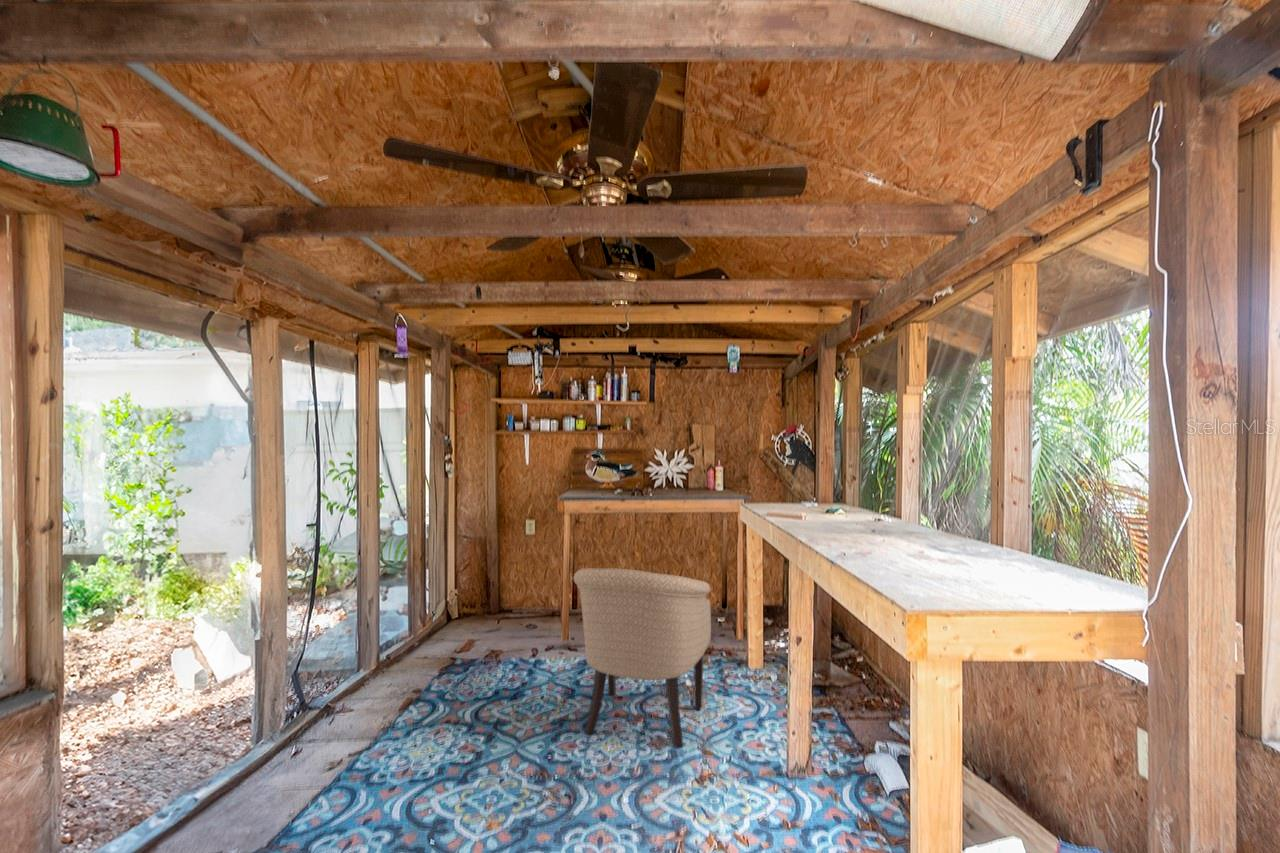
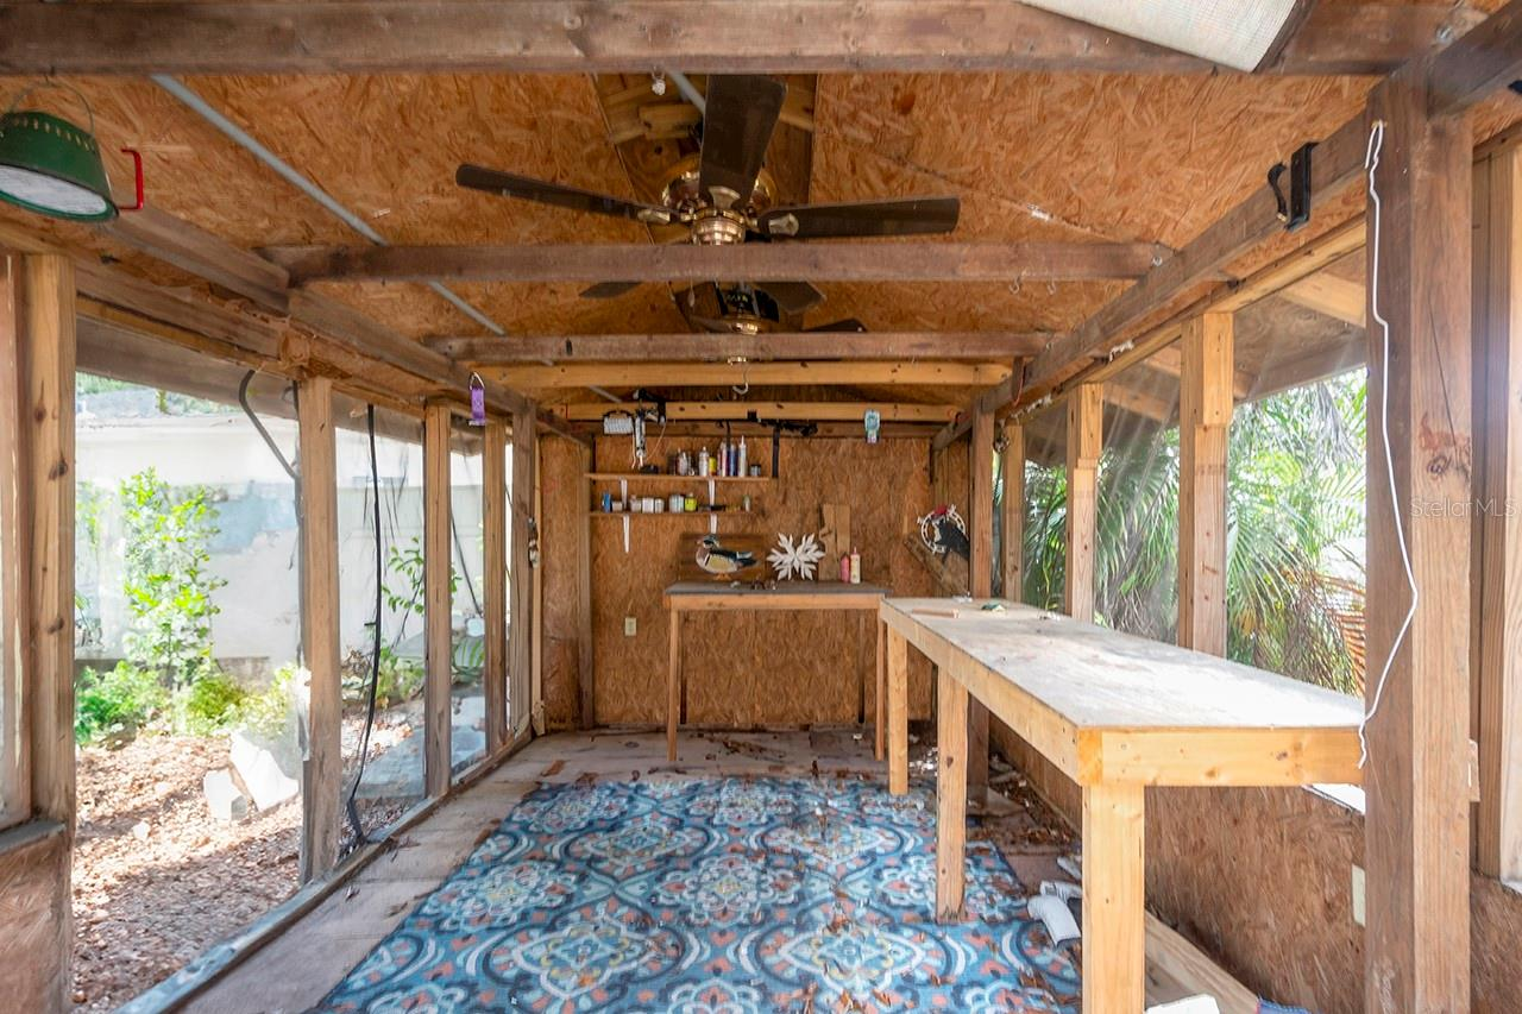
- chair (640, 640)
